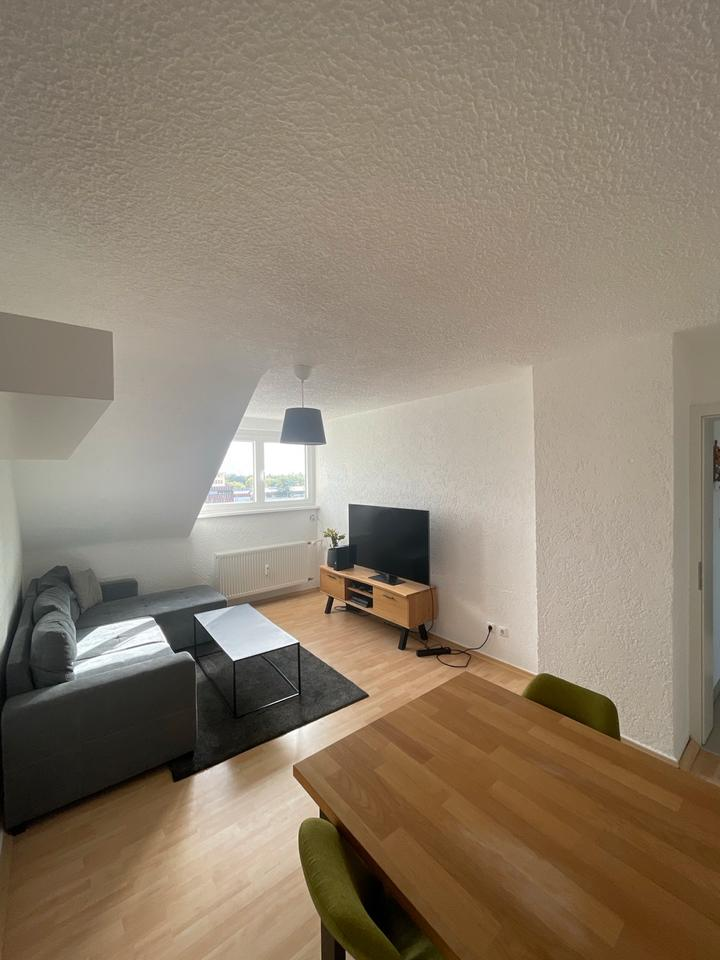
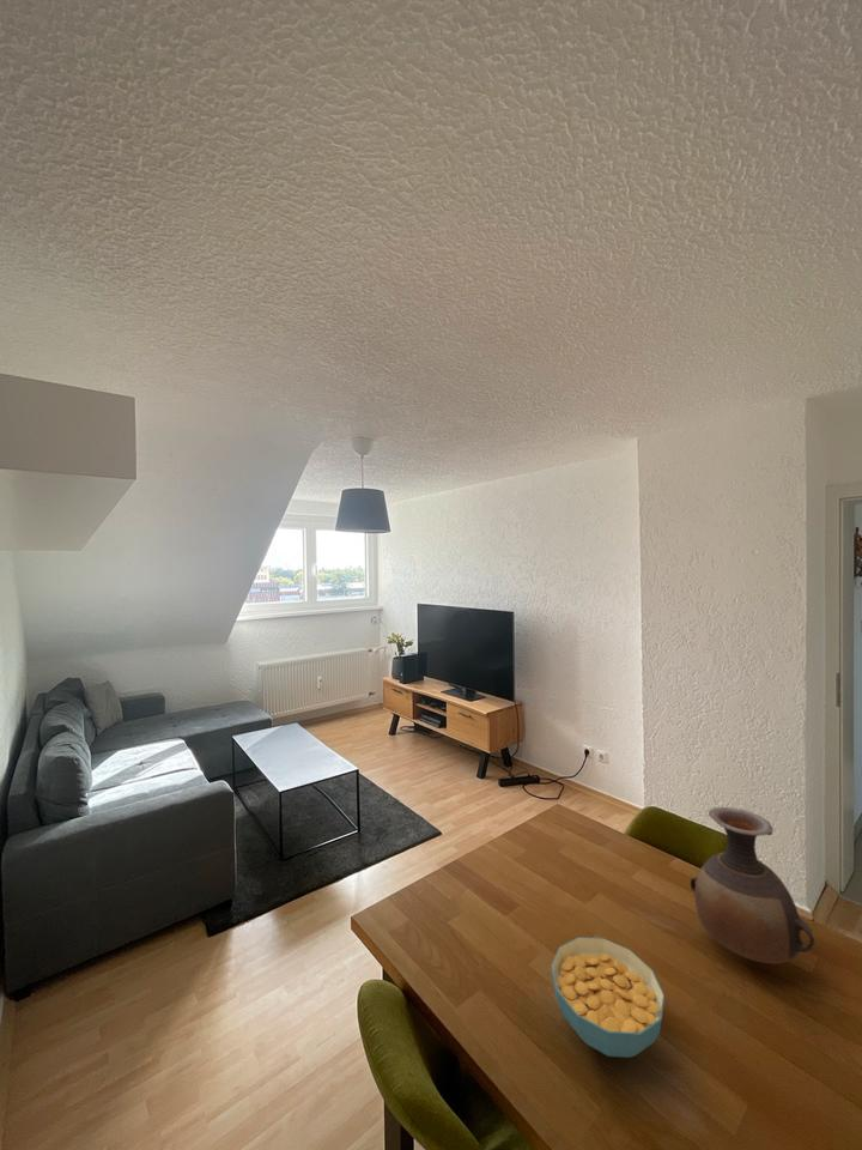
+ vase (742, 885)
+ cereal bowl (606, 1005)
